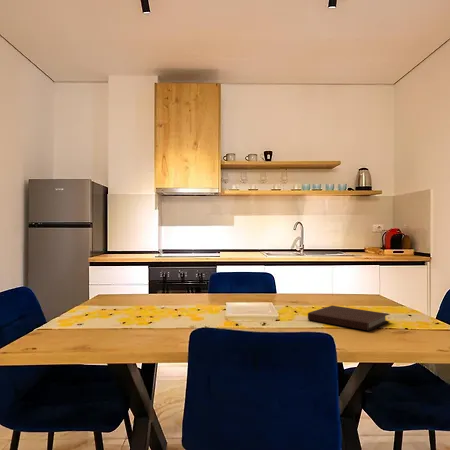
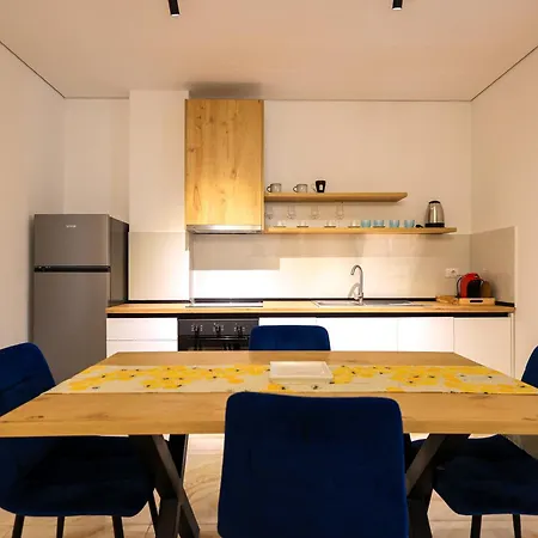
- notebook (348, 317)
